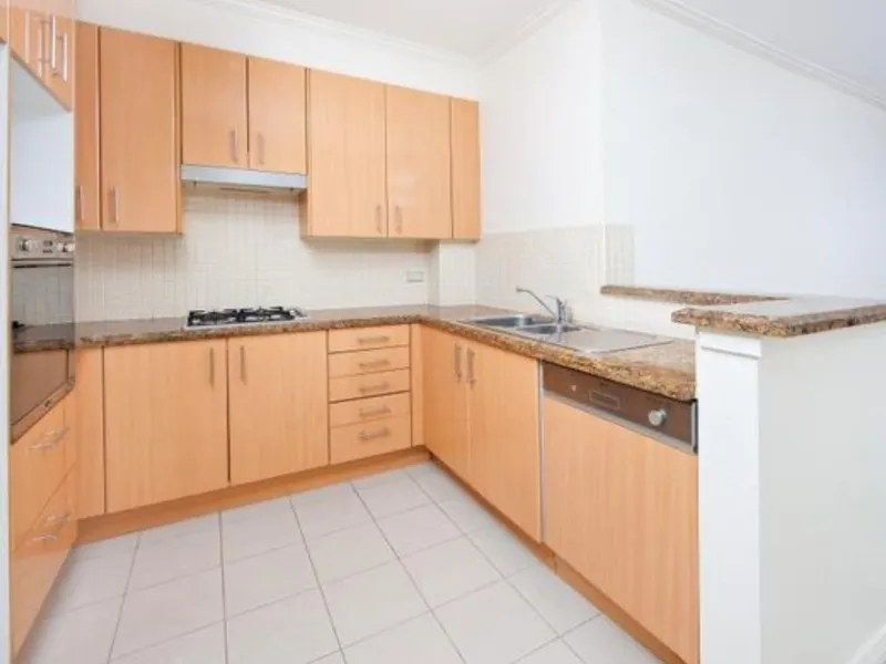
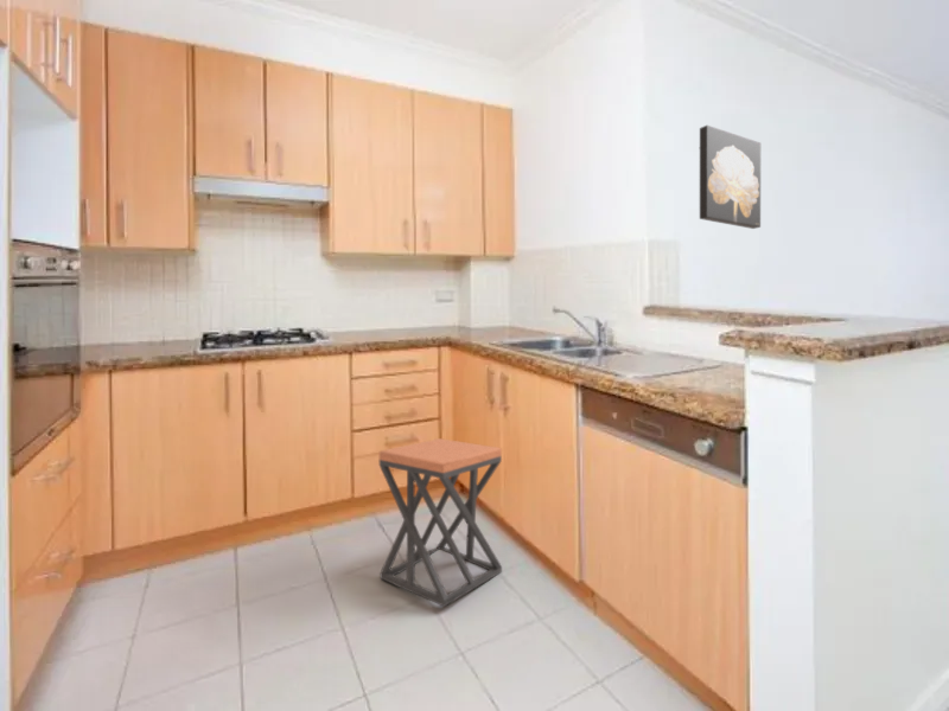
+ stool (440, 512)
+ wall art (731, 179)
